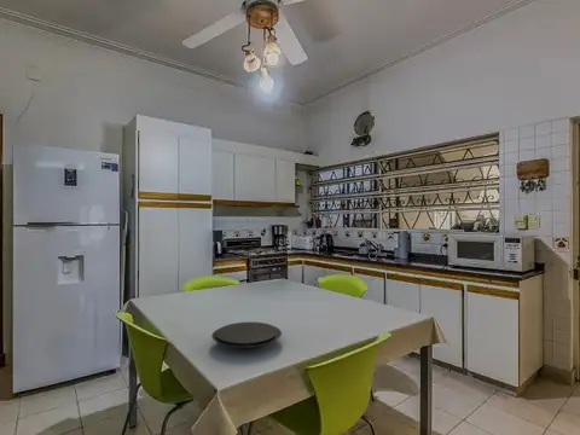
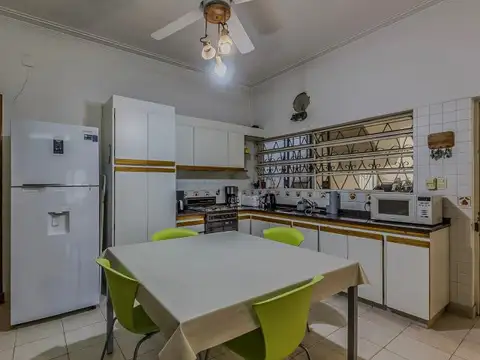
- plate (246, 337)
